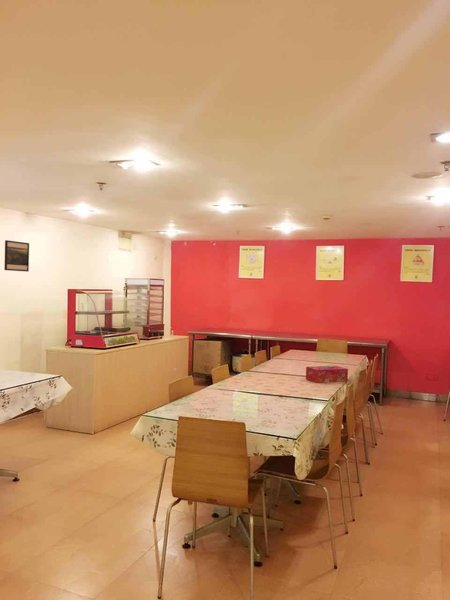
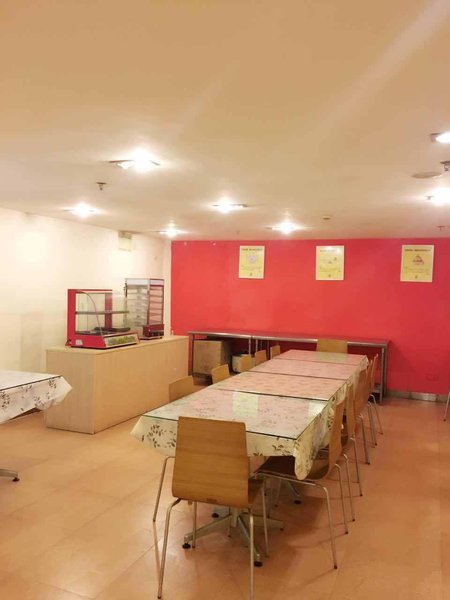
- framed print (17, 256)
- tissue box (326, 373)
